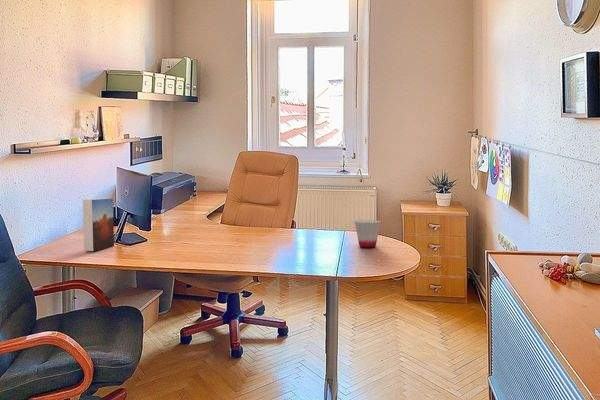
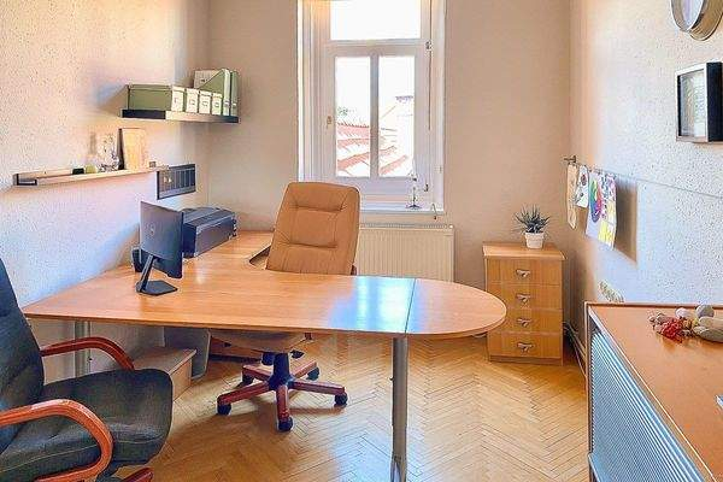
- cup (367, 233)
- book (98, 223)
